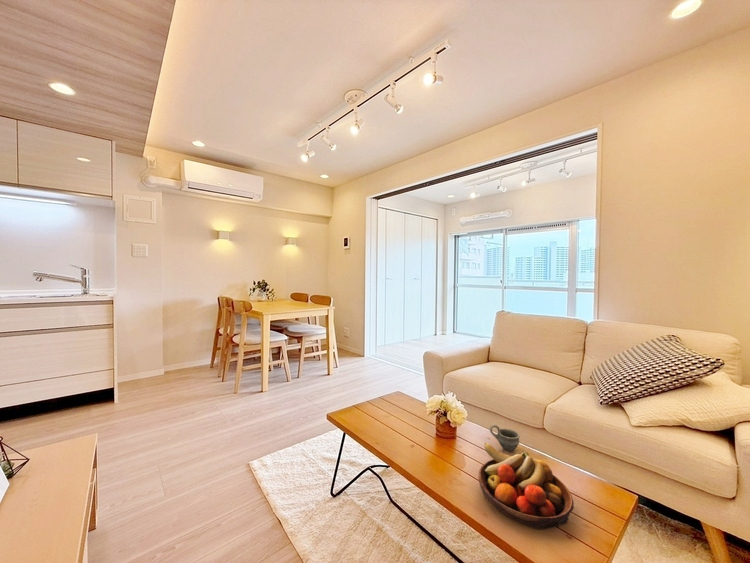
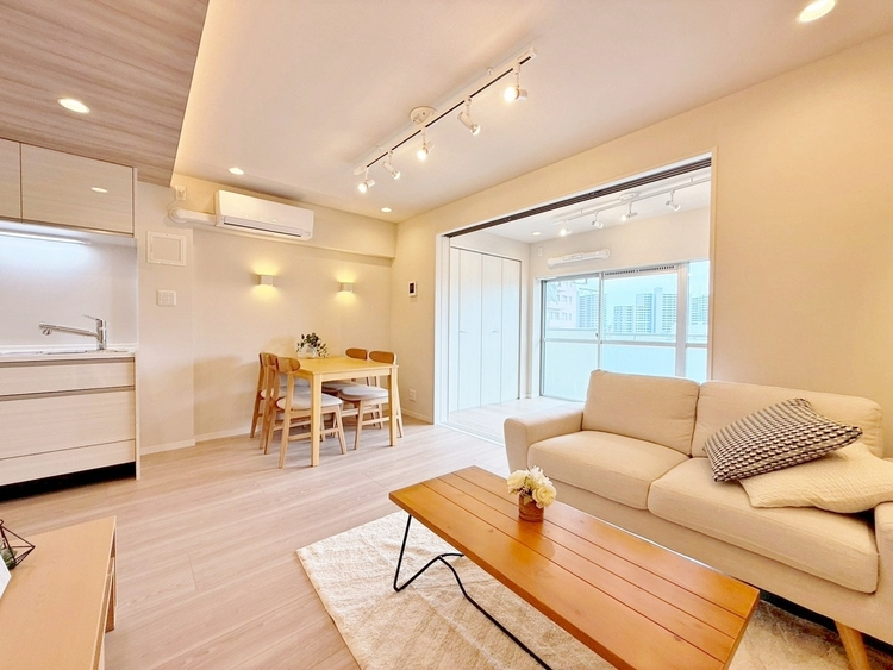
- cup (505, 436)
- fruit bowl (521, 480)
